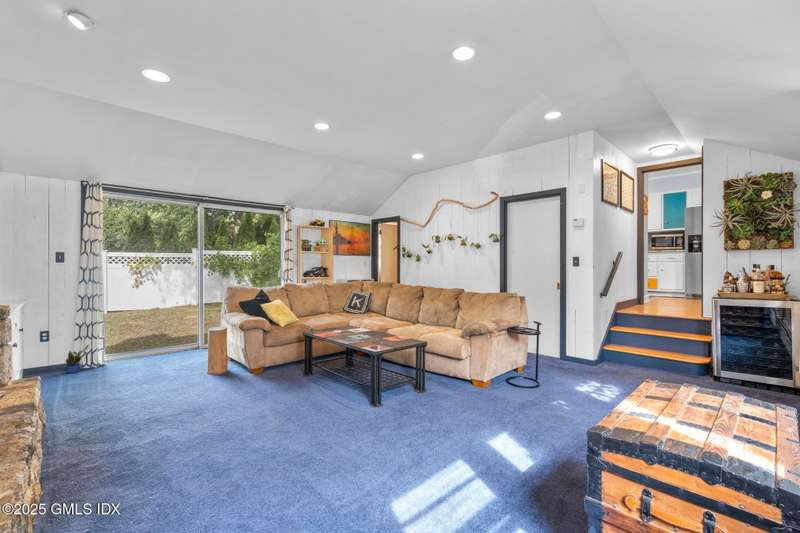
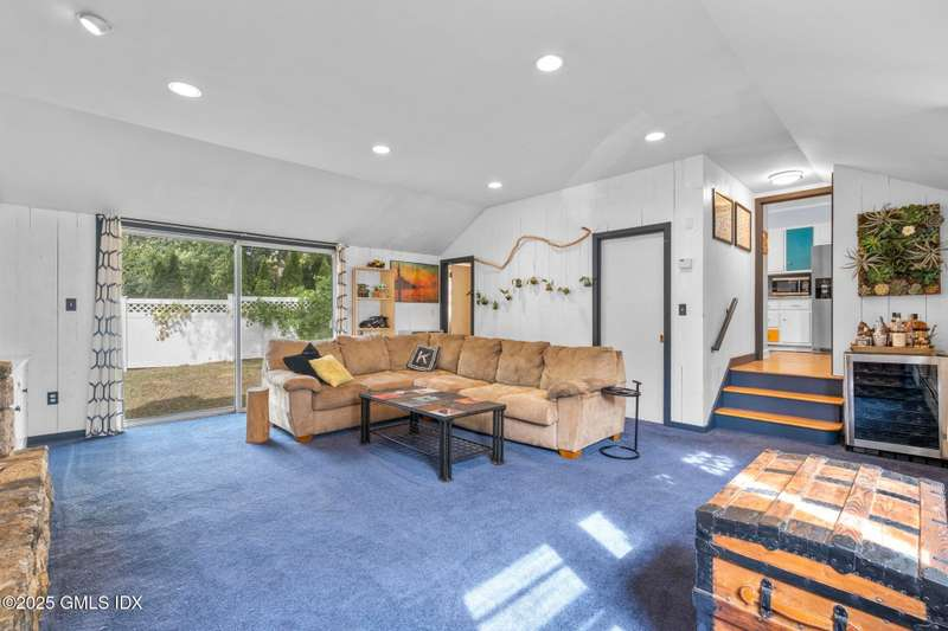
- potted plant (77, 357)
